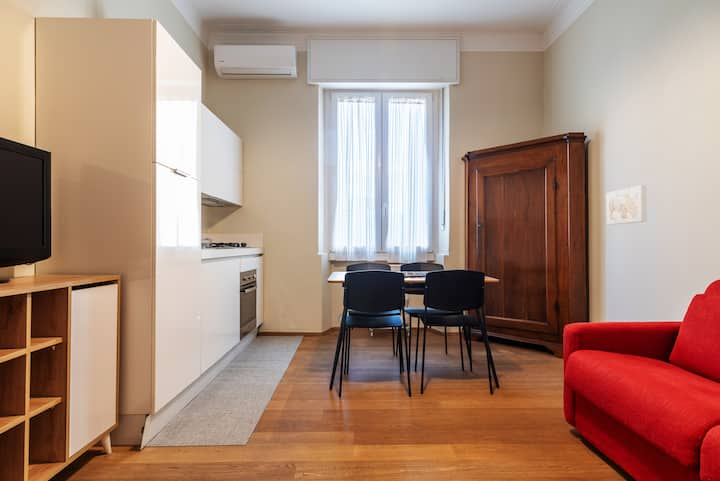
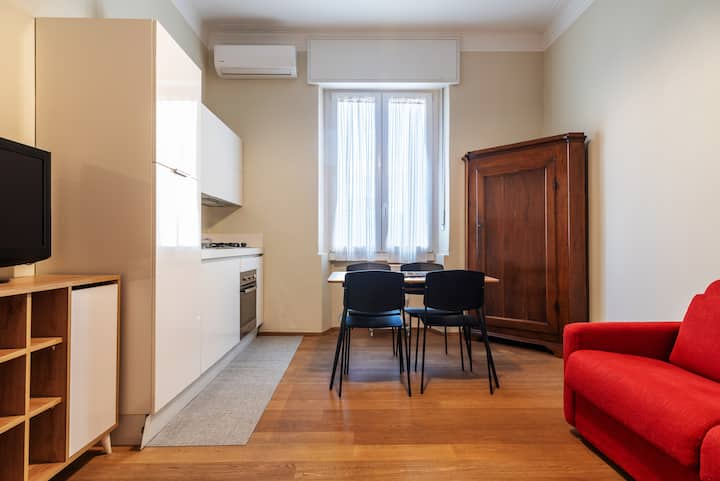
- wall art (625, 206)
